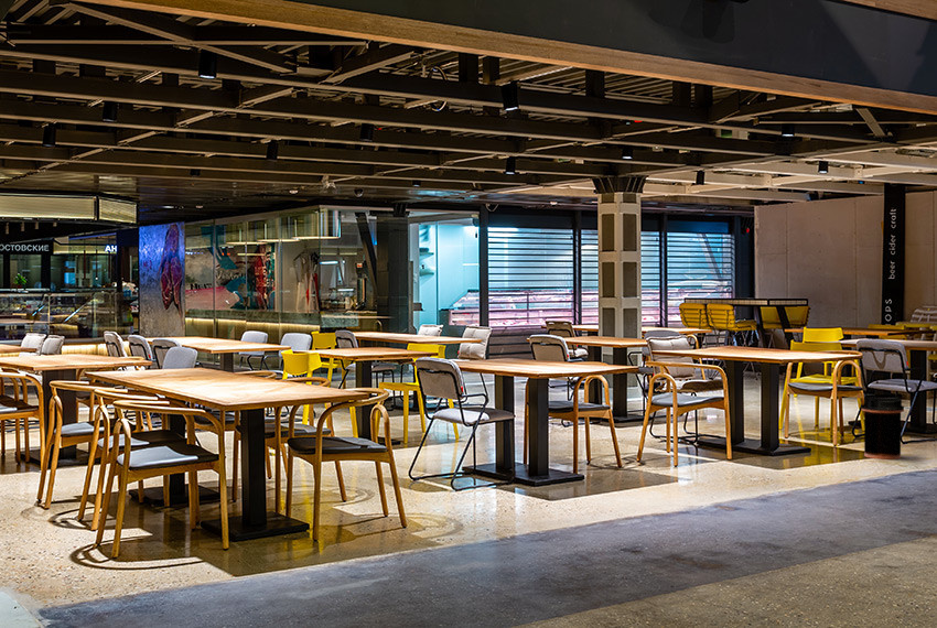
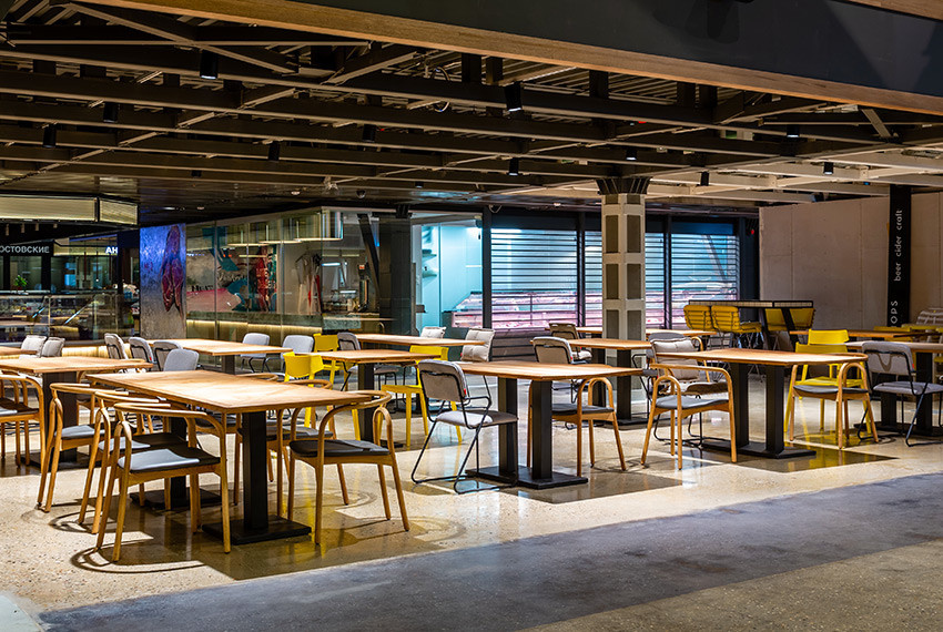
- trash can (882, 425)
